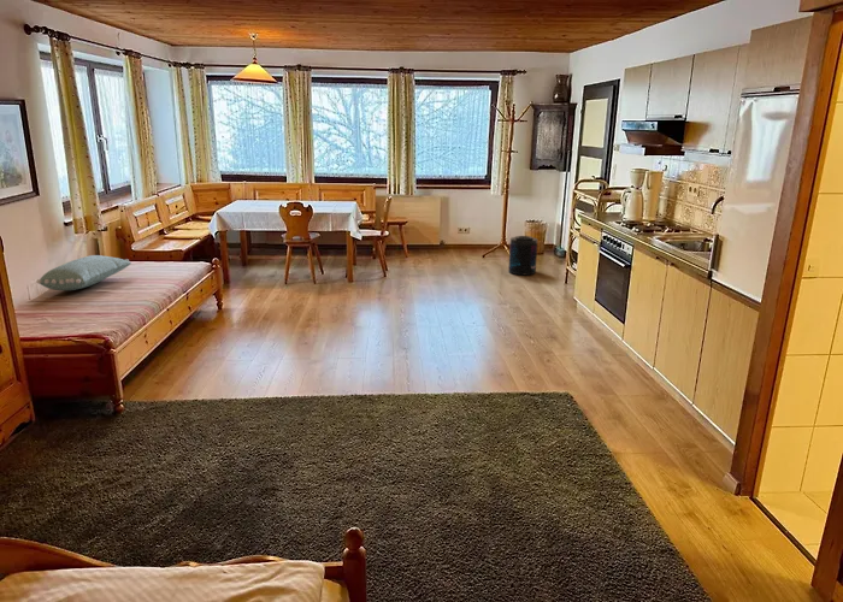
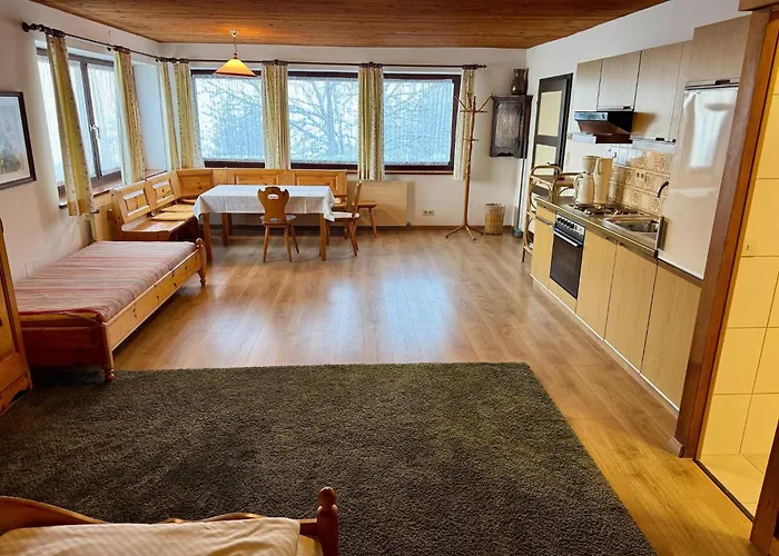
- pillow (88, 272)
- supplement container (523, 254)
